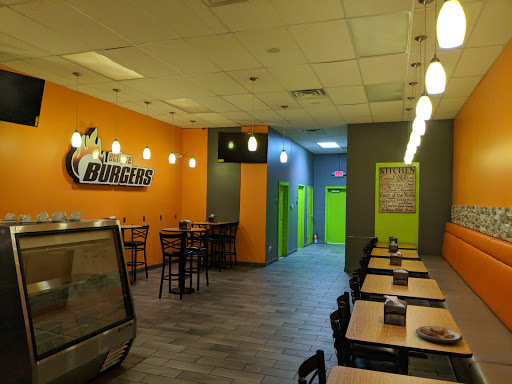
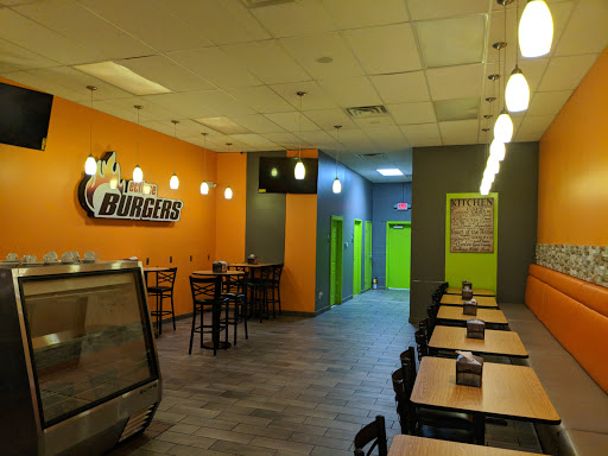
- plate (438, 333)
